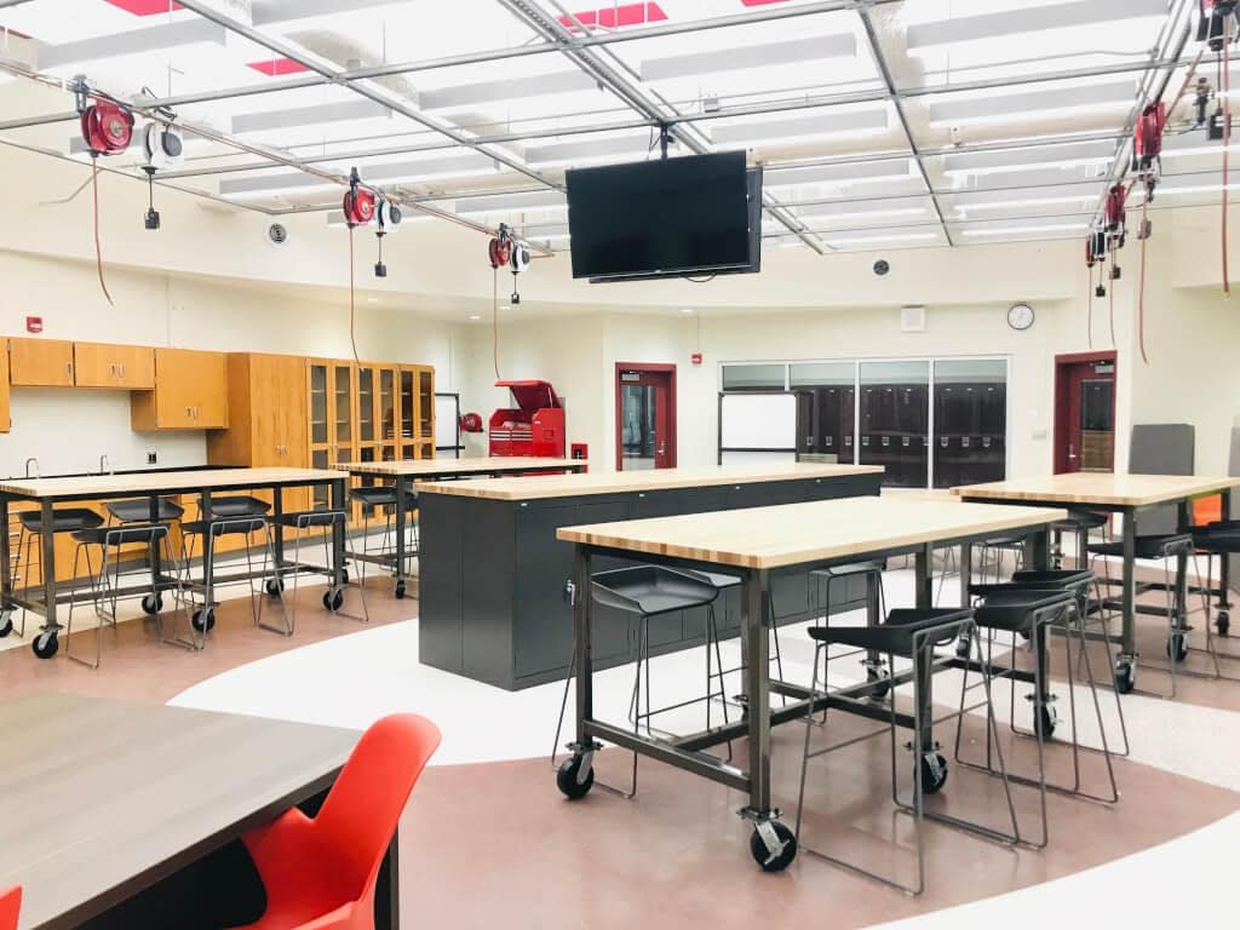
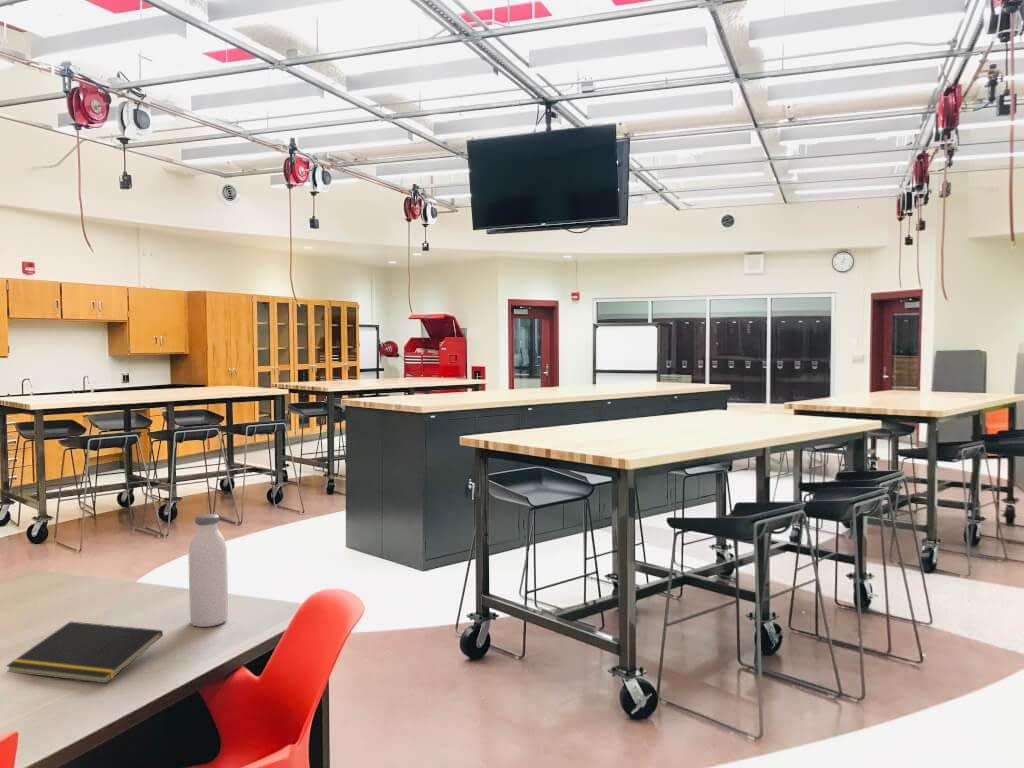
+ water bottle (208, 568)
+ notepad (87, 650)
